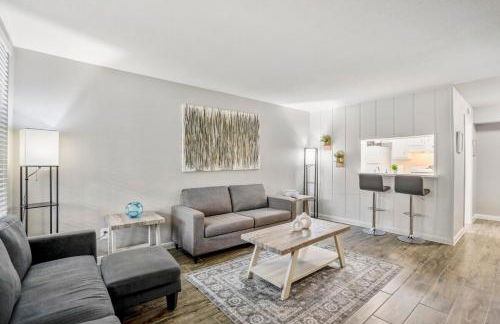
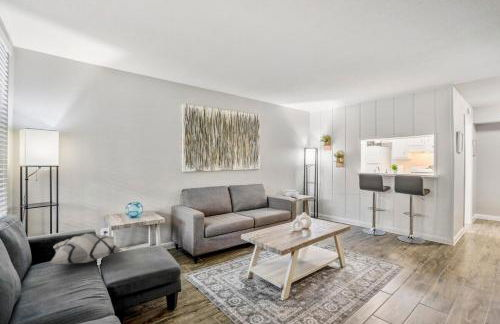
+ decorative pillow (86, 248)
